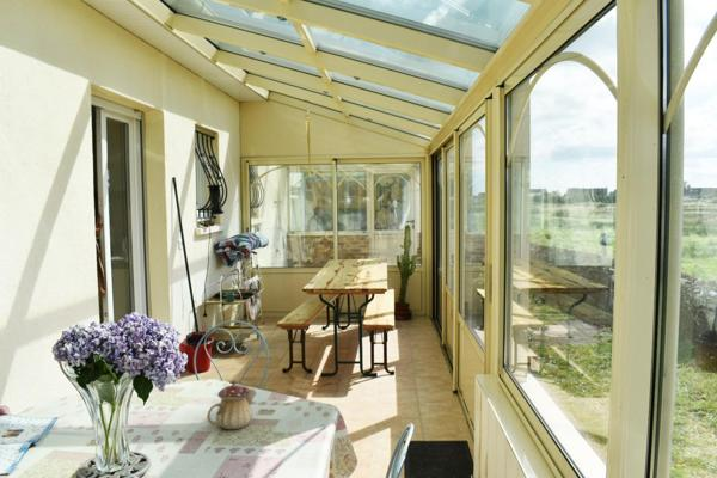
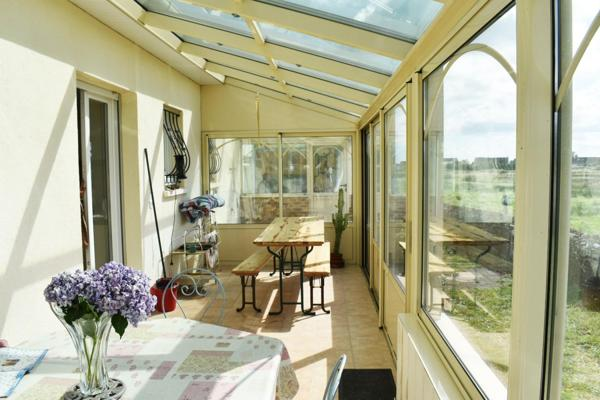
- teapot (232, 403)
